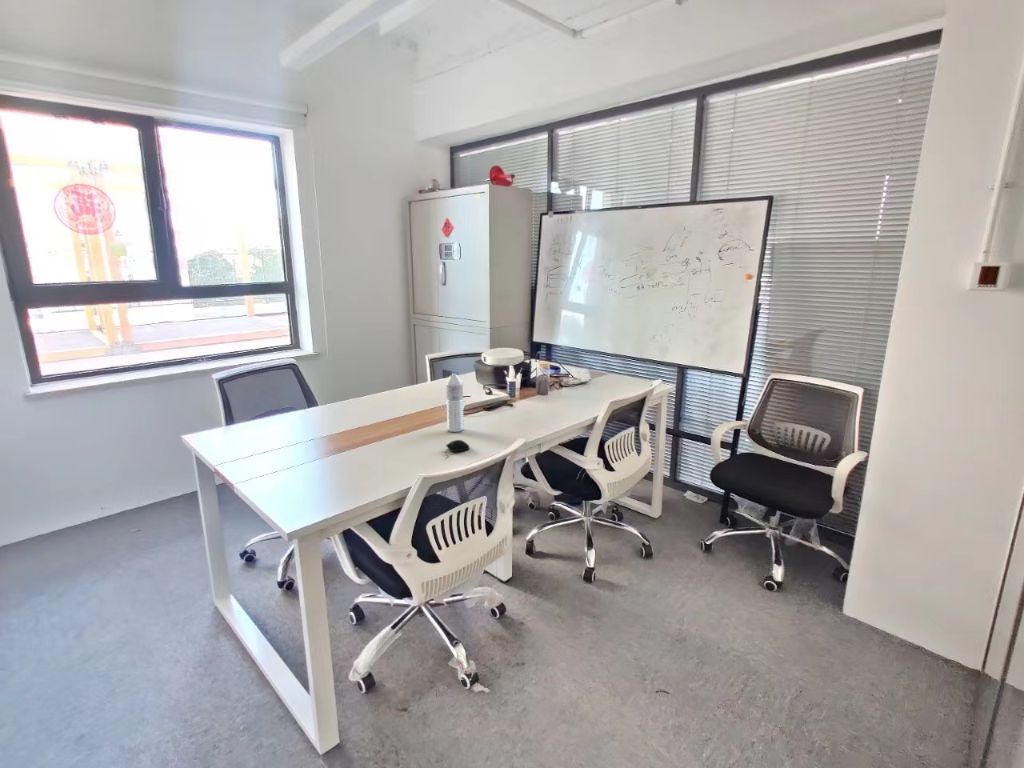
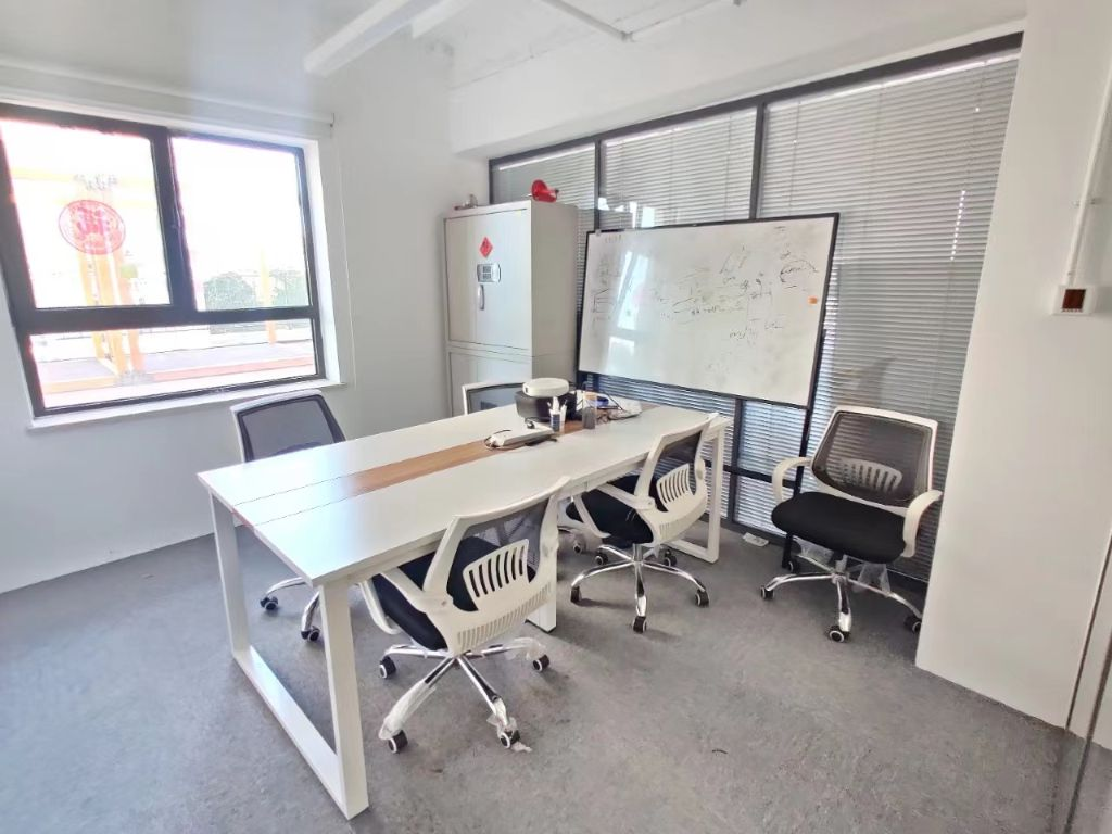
- computer mouse (454, 447)
- water bottle (454, 400)
